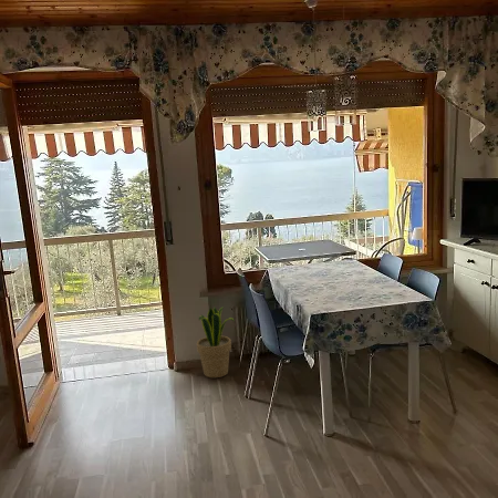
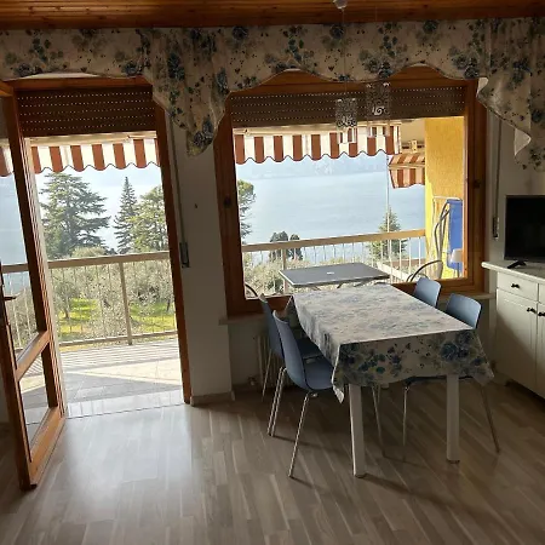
- potted plant (216, 340)
